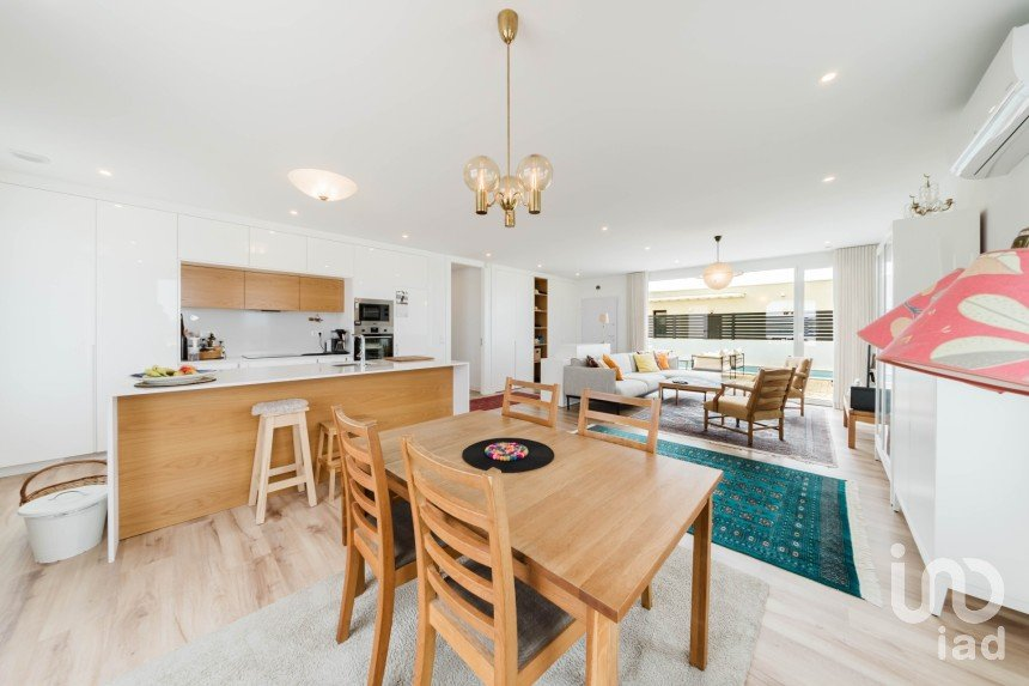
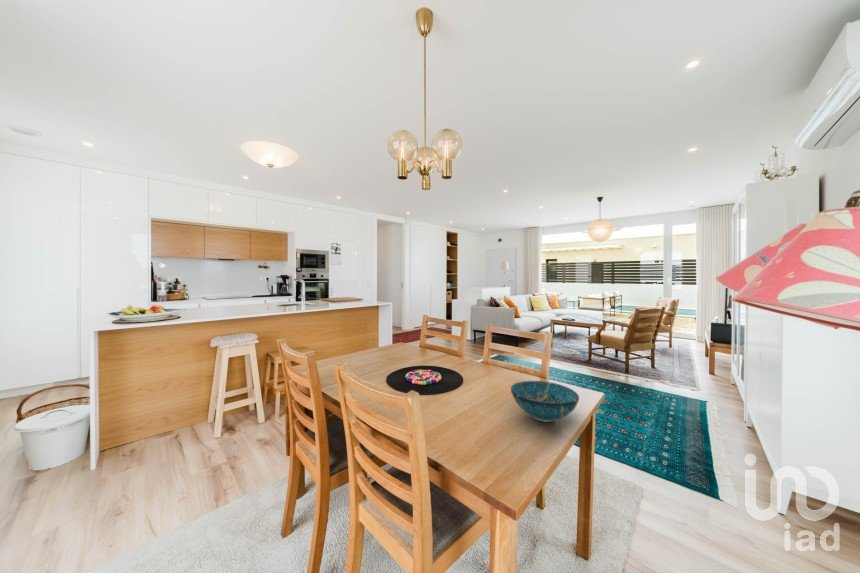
+ decorative bowl (543, 403)
